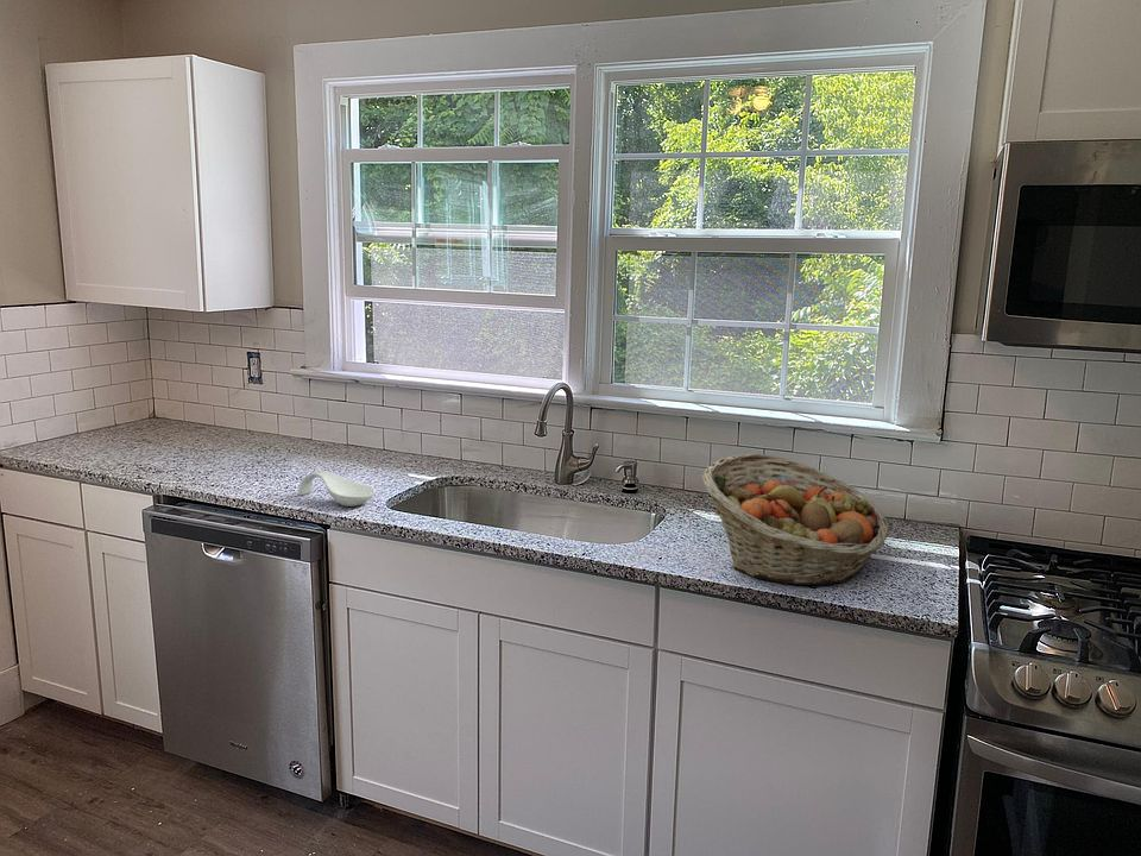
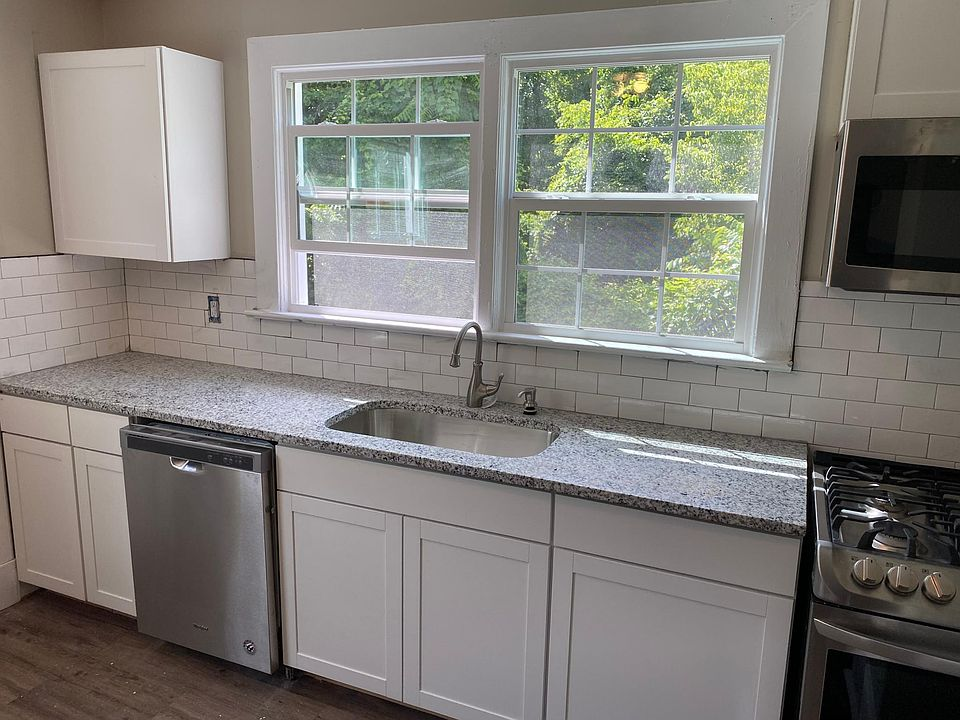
- fruit basket (794, 515)
- spoon rest (335, 487)
